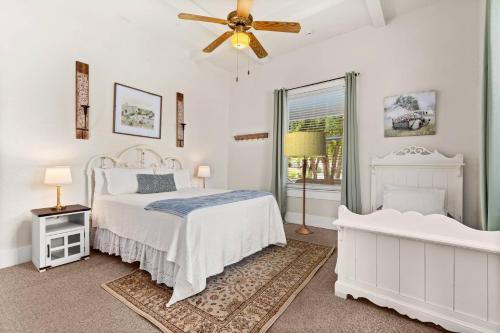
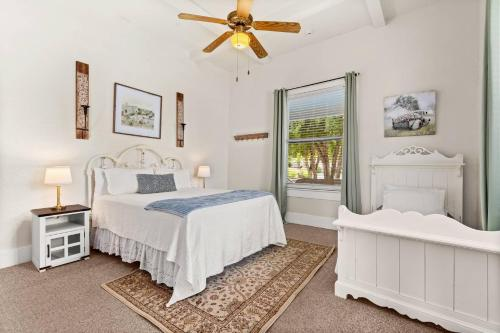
- floor lamp (304, 182)
